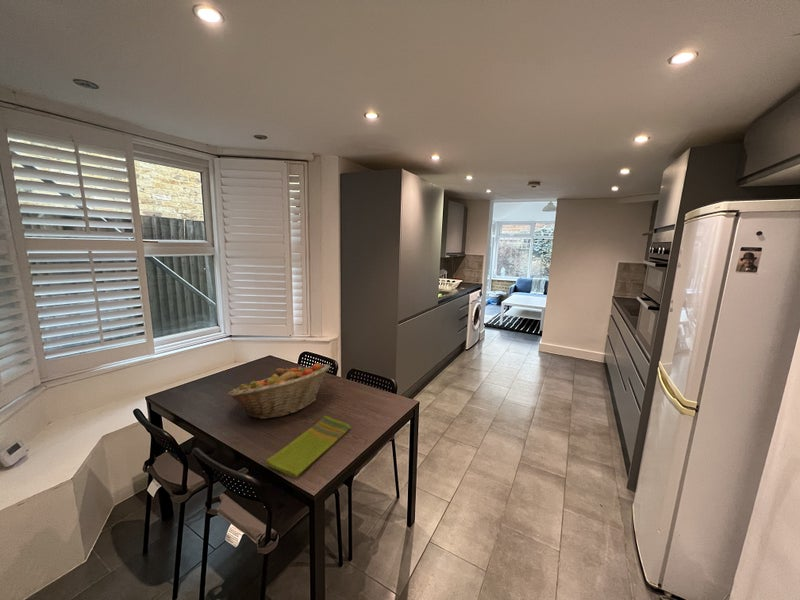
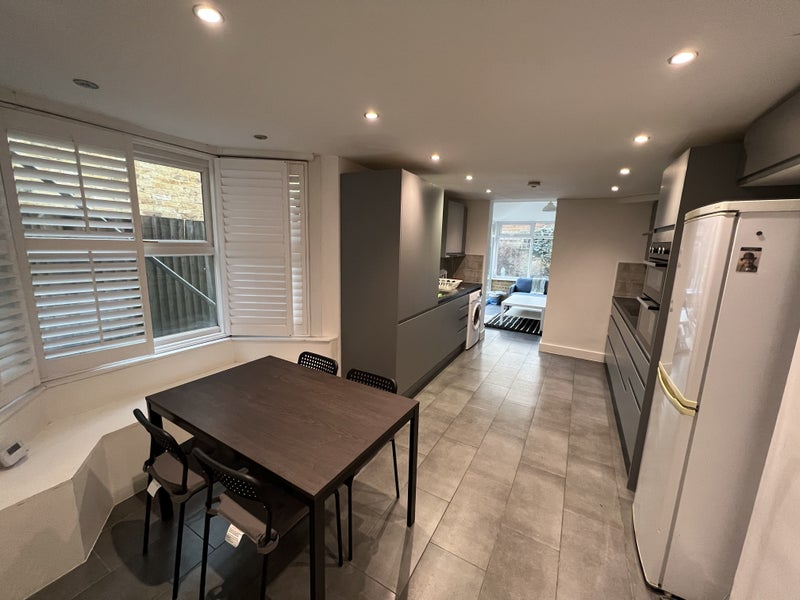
- dish towel (312, 442)
- fruit basket (282, 385)
